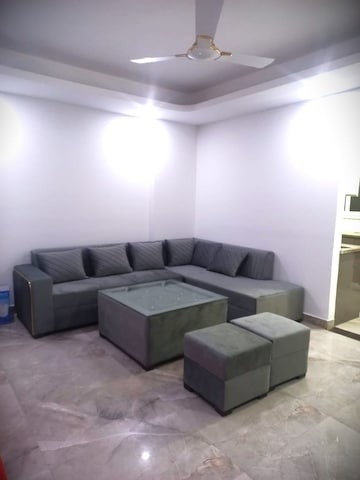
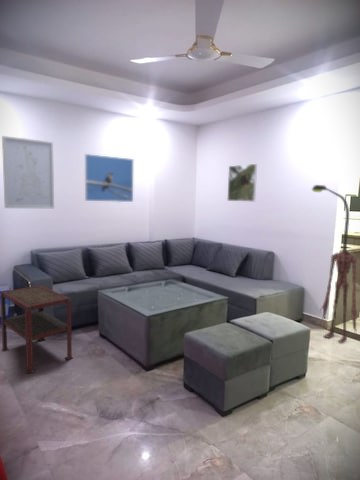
+ side table (35, 324)
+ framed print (241, 183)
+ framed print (110, 179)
+ floor lamp (330, 267)
+ wall art (29, 174)
